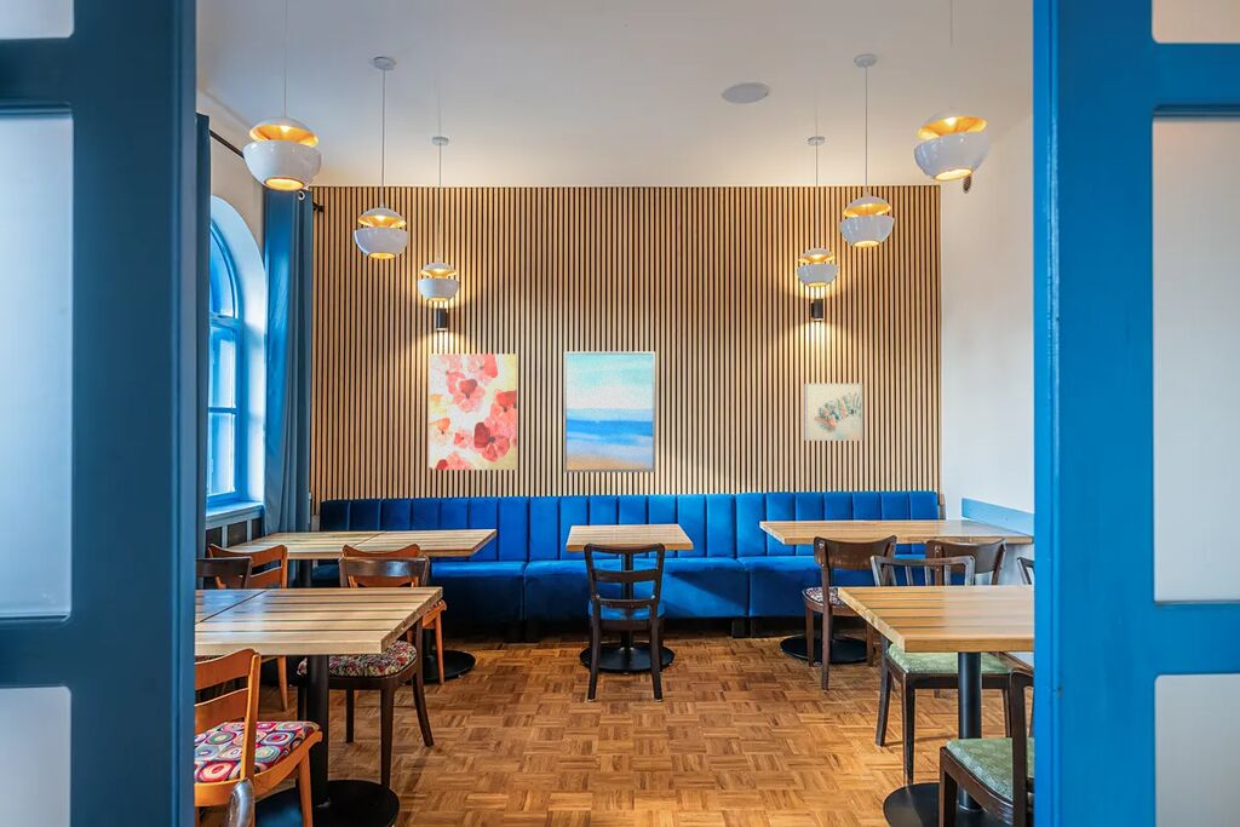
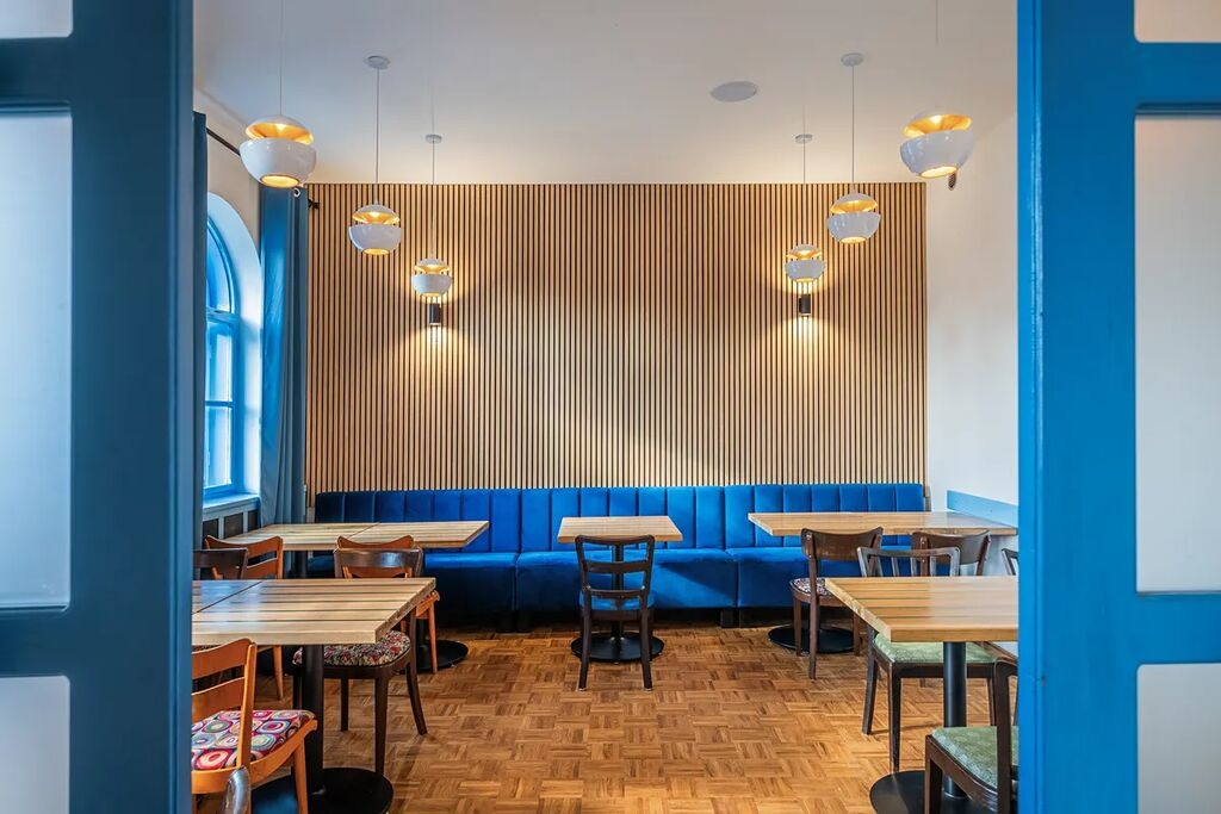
- wall art (472, 412)
- wall art (609, 412)
- wall art (833, 412)
